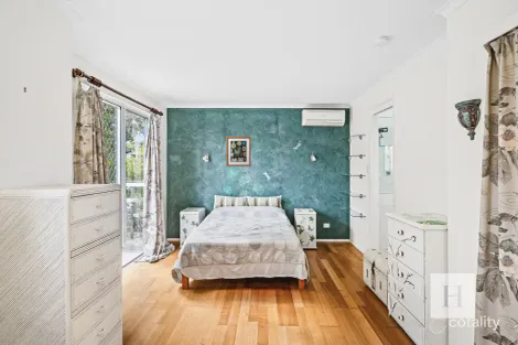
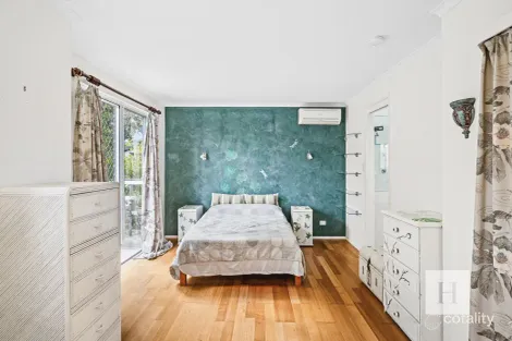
- wall art (238, 151)
